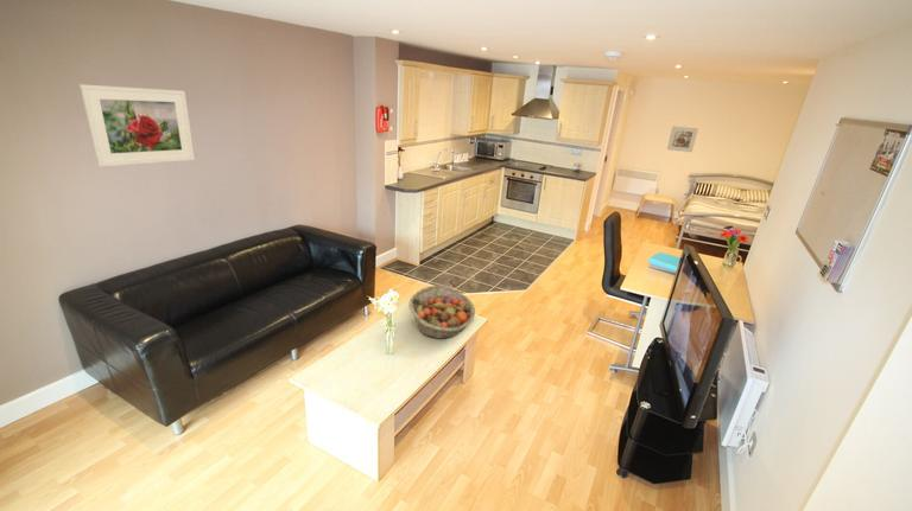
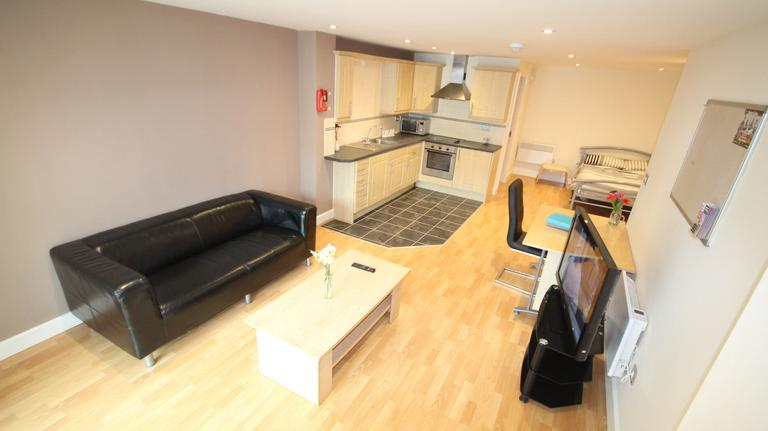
- fruit basket (442, 312)
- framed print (682, 139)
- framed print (144, 126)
